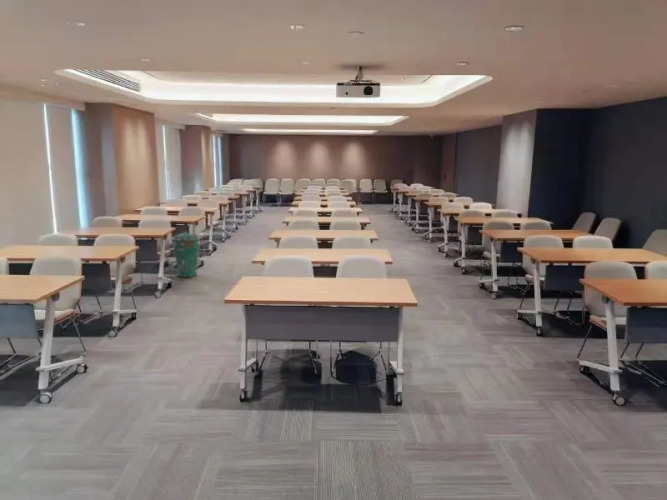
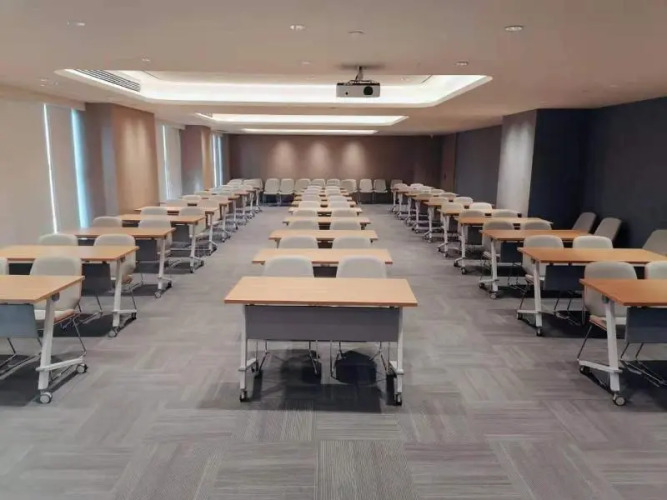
- trash can (186, 253)
